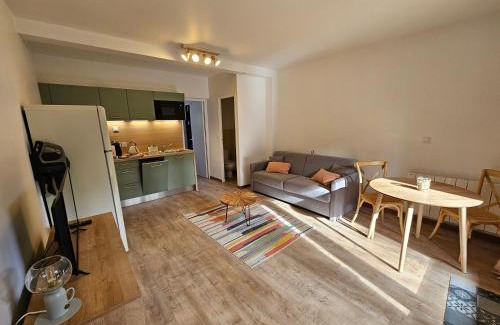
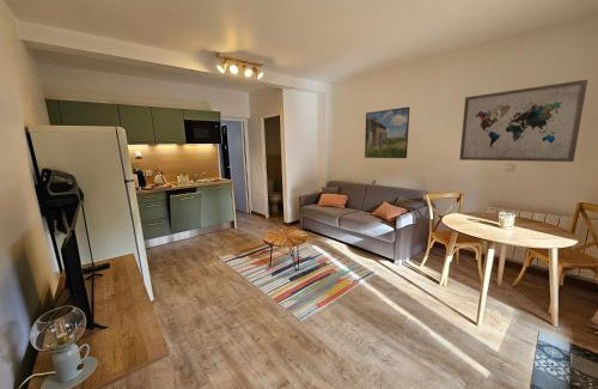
+ wall art (513, 126)
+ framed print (385, 134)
